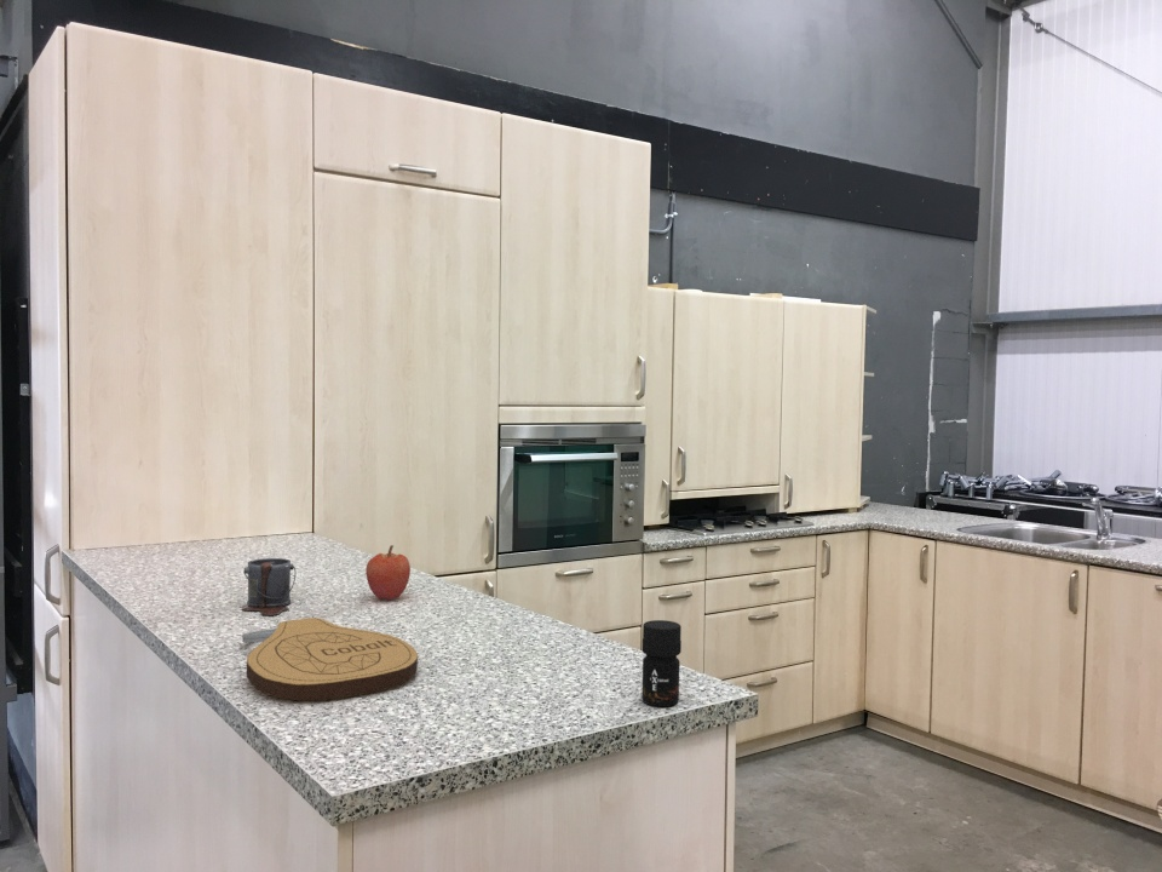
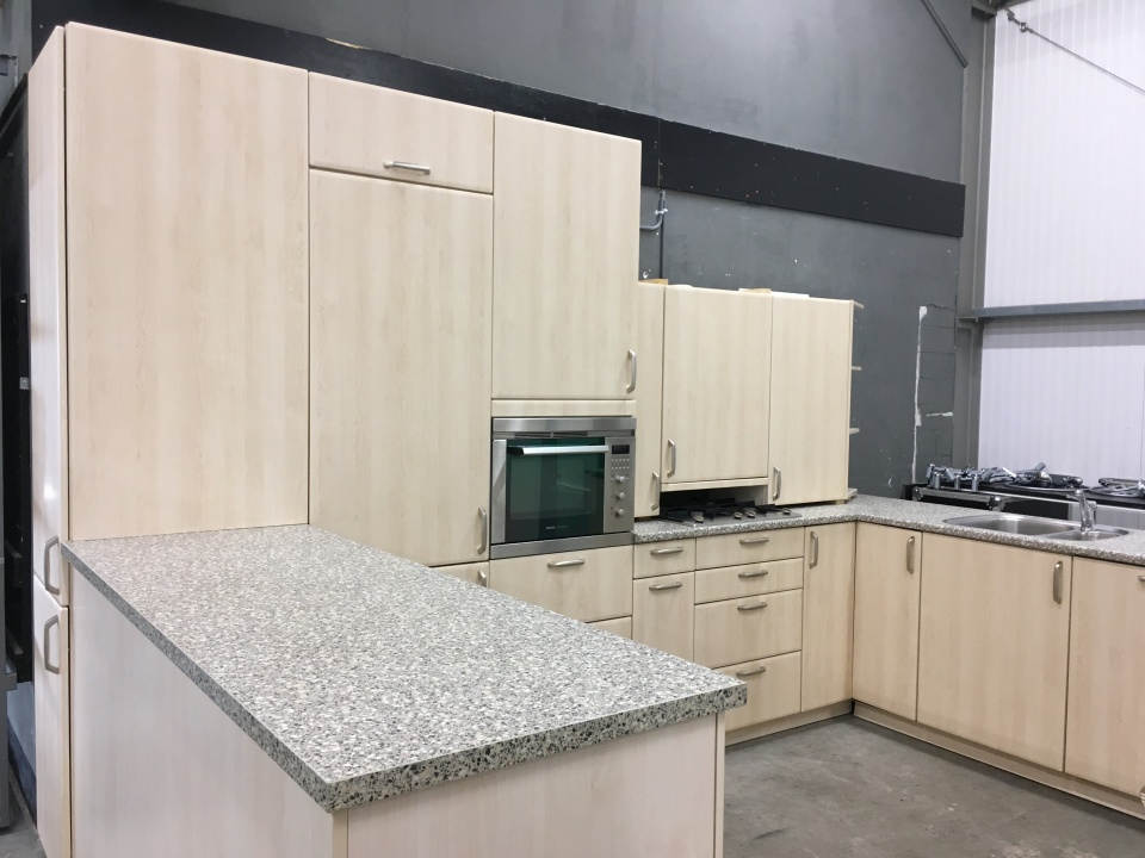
- paint can (271, 584)
- key chain (312, 644)
- apple (387, 572)
- jar (661, 662)
